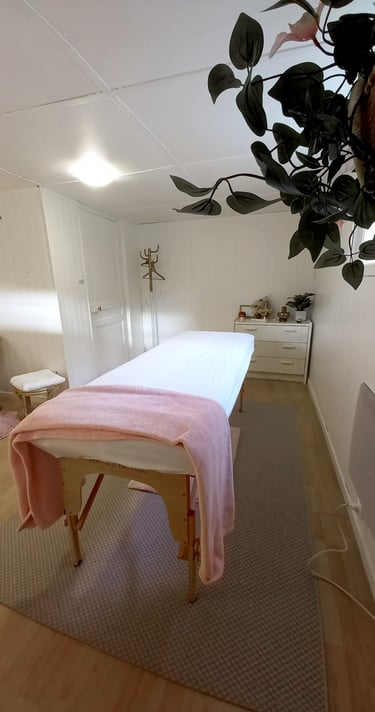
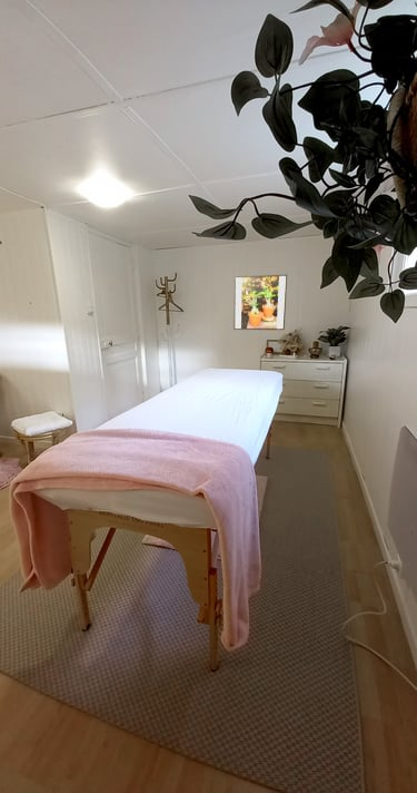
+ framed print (259, 303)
